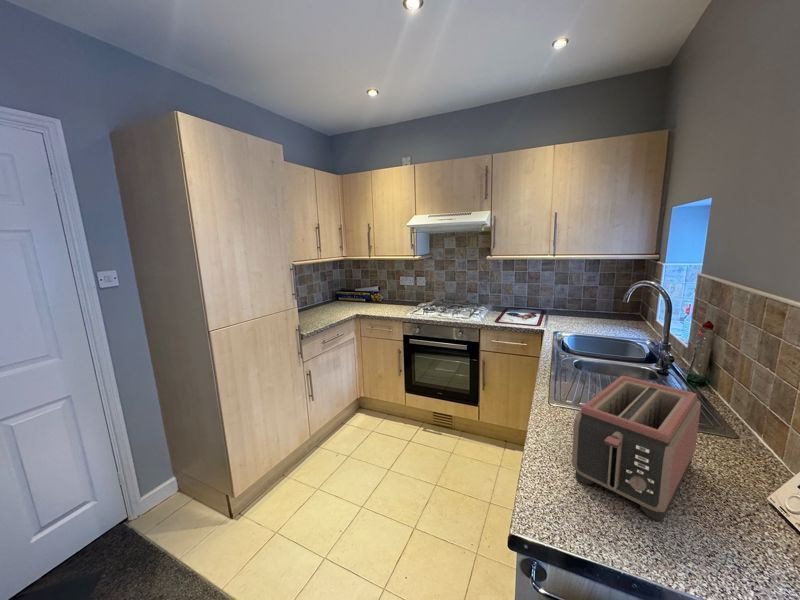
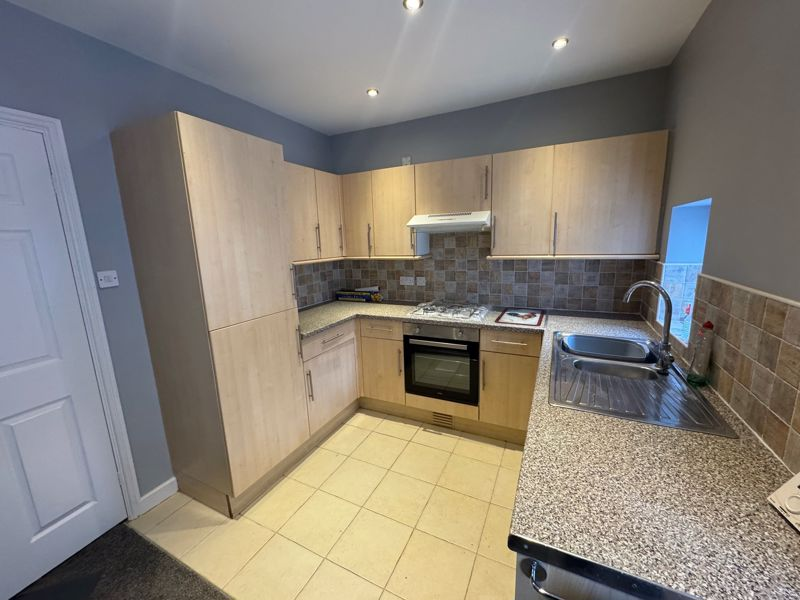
- toaster (634, 439)
